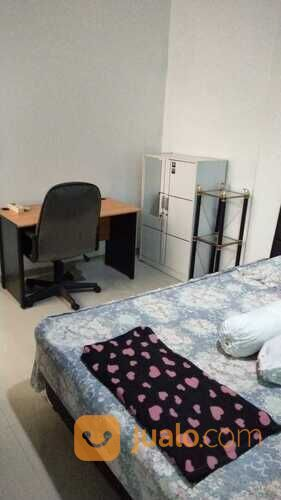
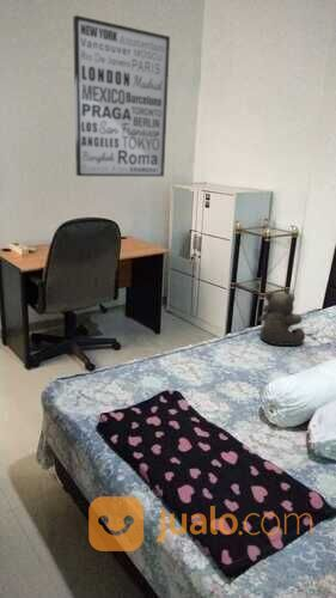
+ teddy bear (282, 316)
+ wall art (123, 105)
